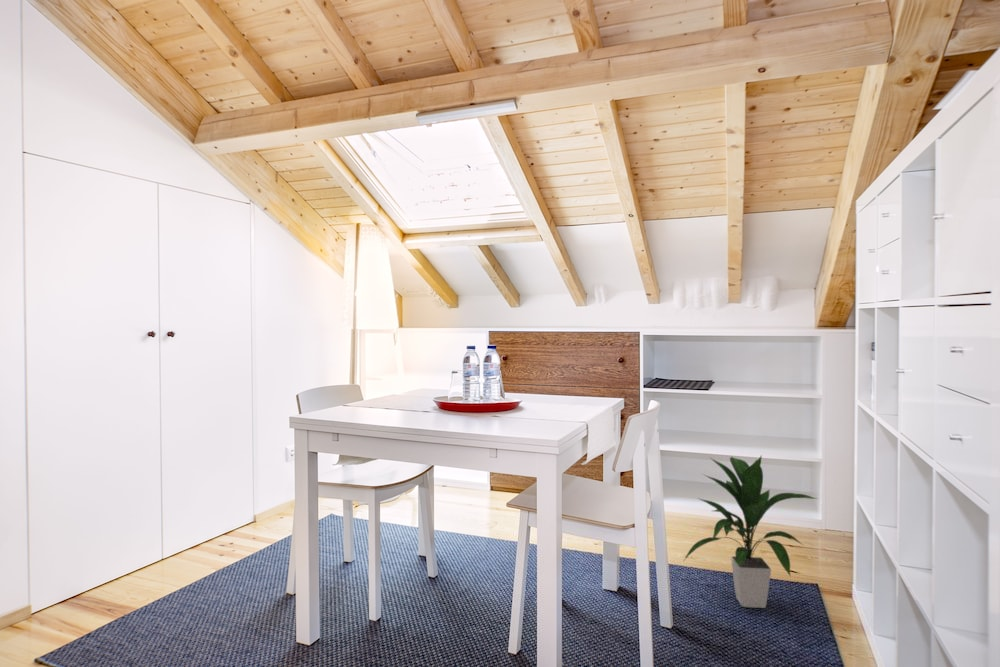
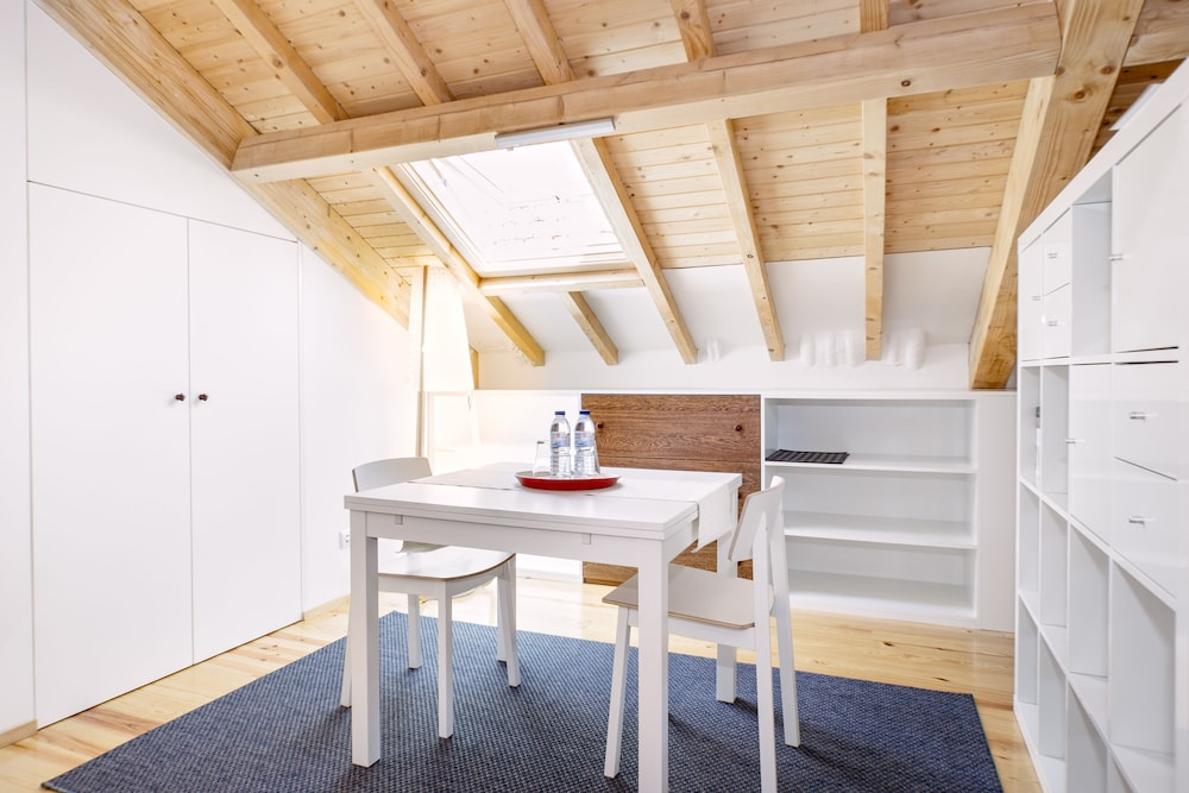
- indoor plant (743, 526)
